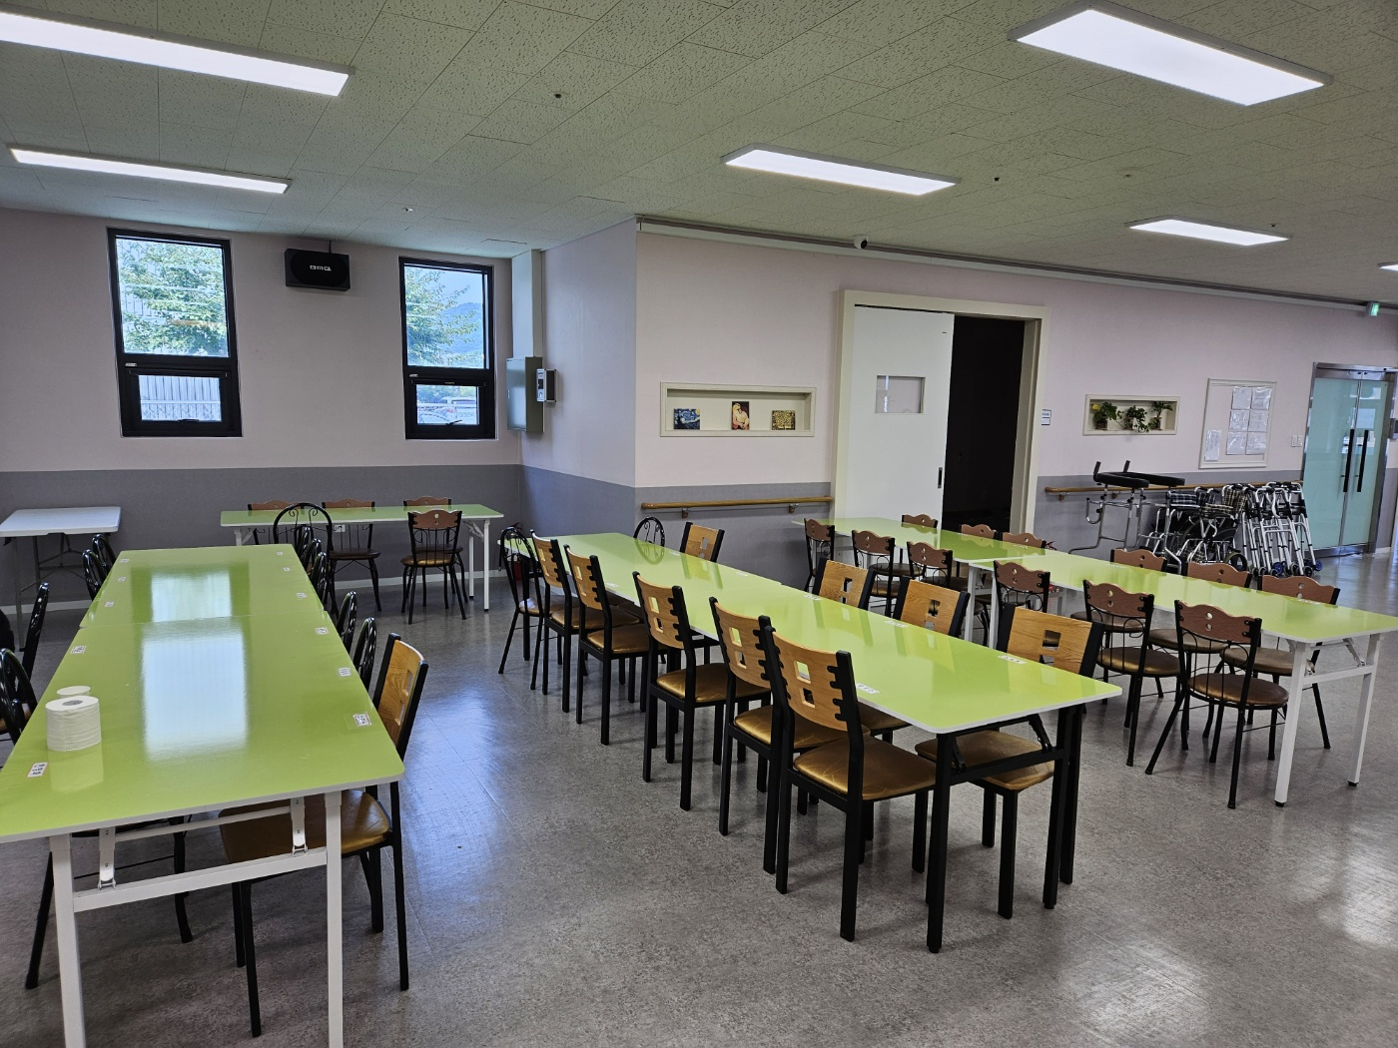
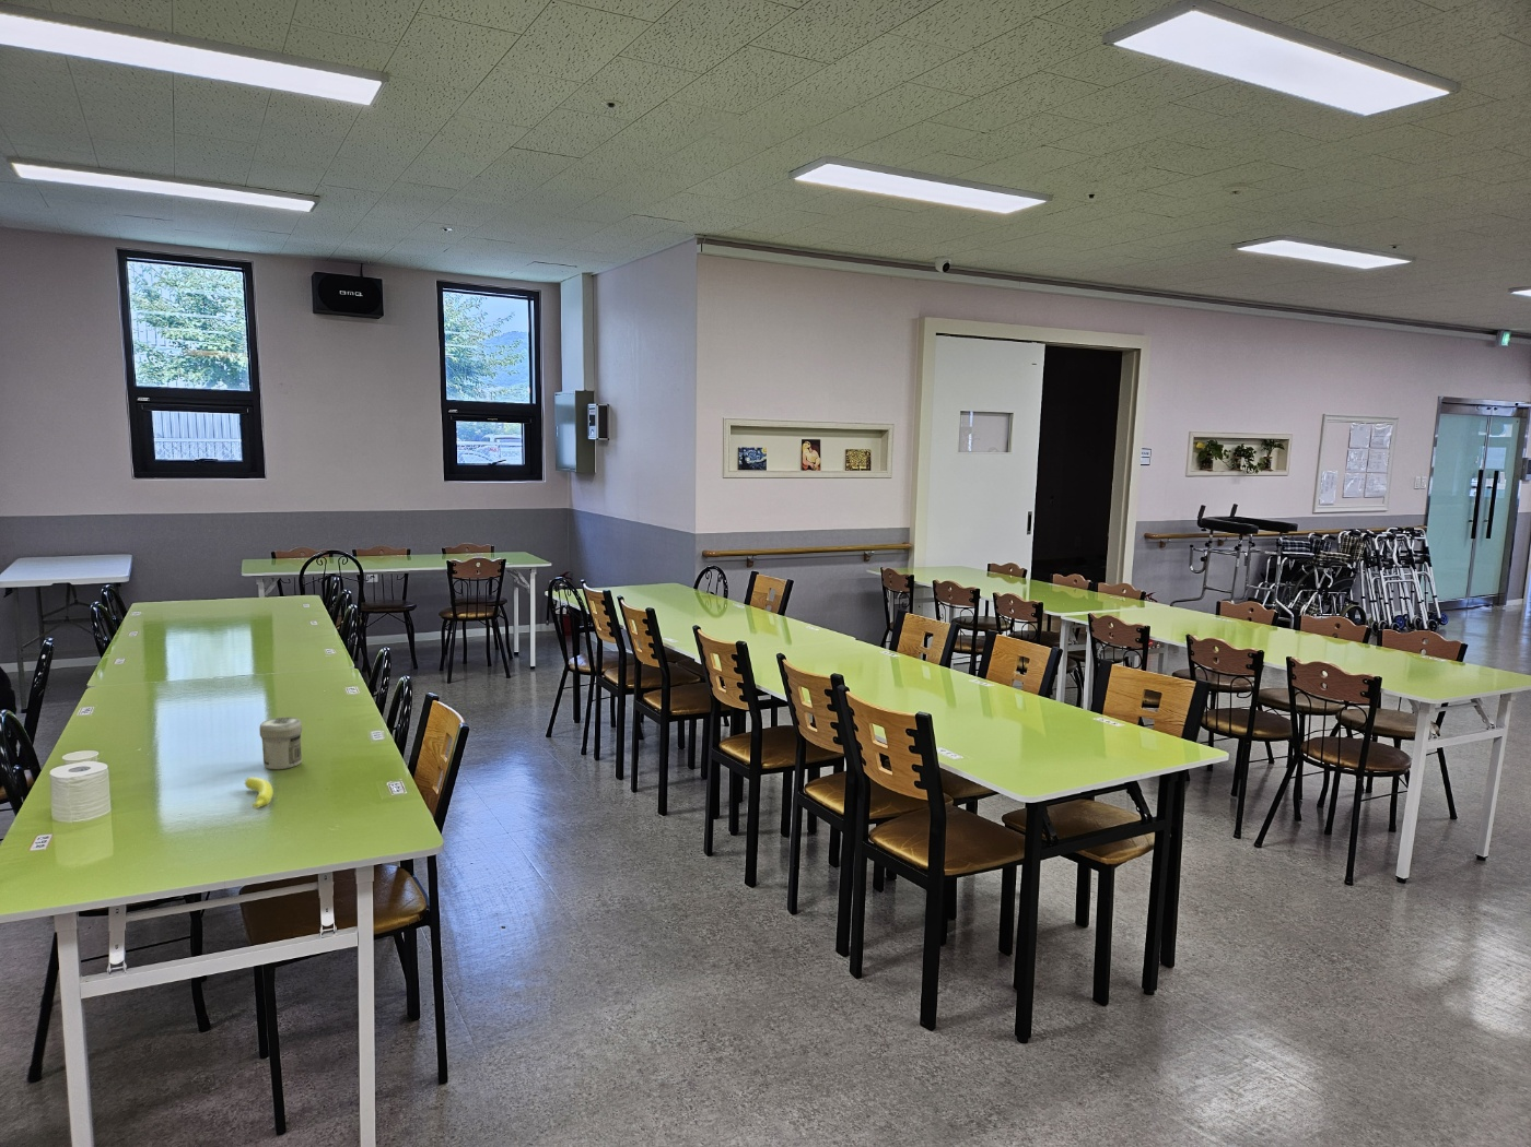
+ banana (259, 792)
+ jar (281, 743)
